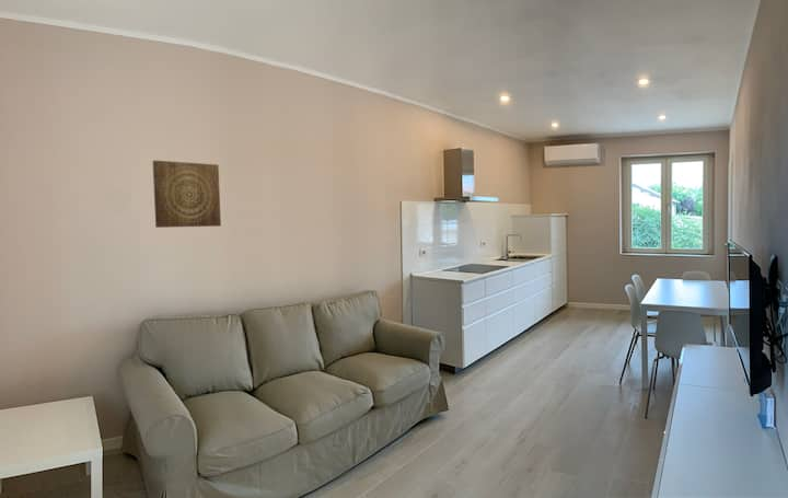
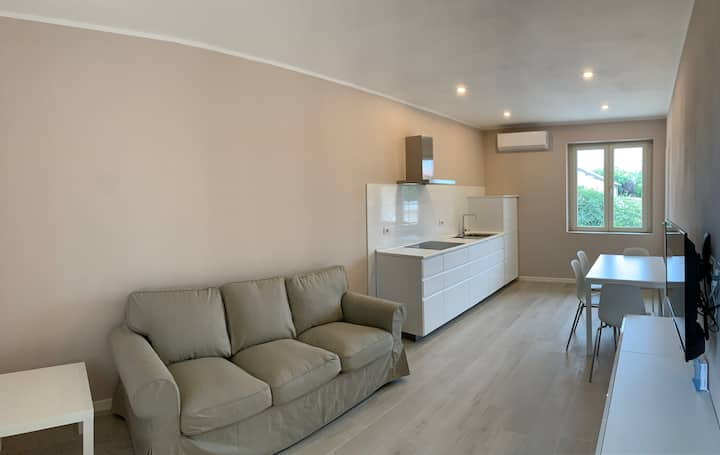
- wall art (188, 195)
